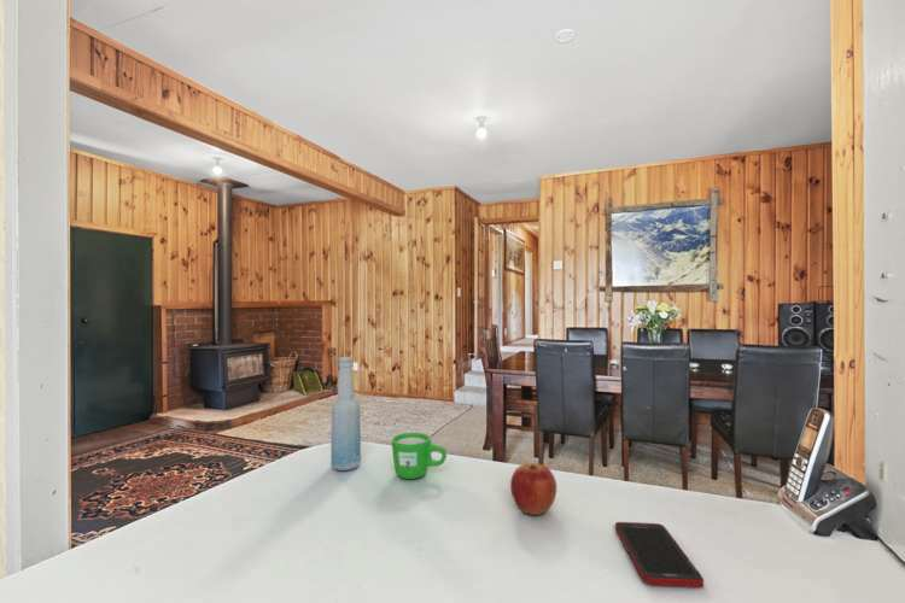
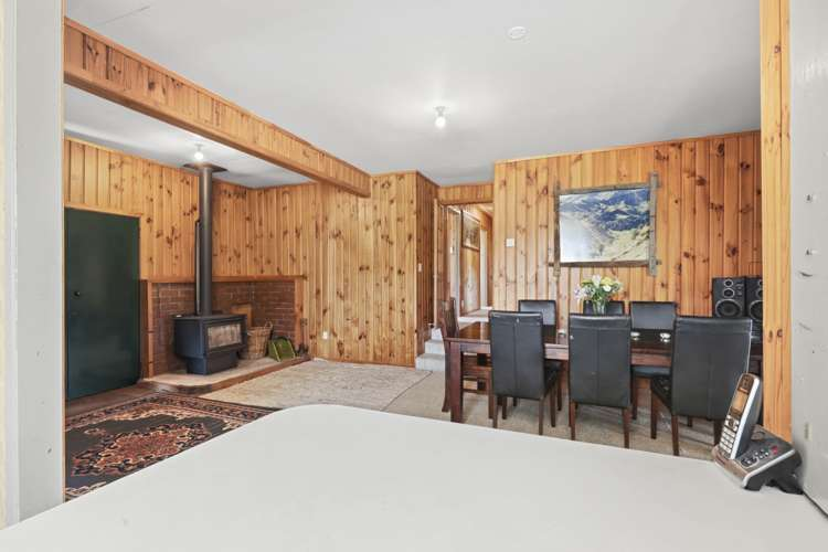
- apple (533, 487)
- bottle (345, 411)
- mug (419, 456)
- cell phone (654, 551)
